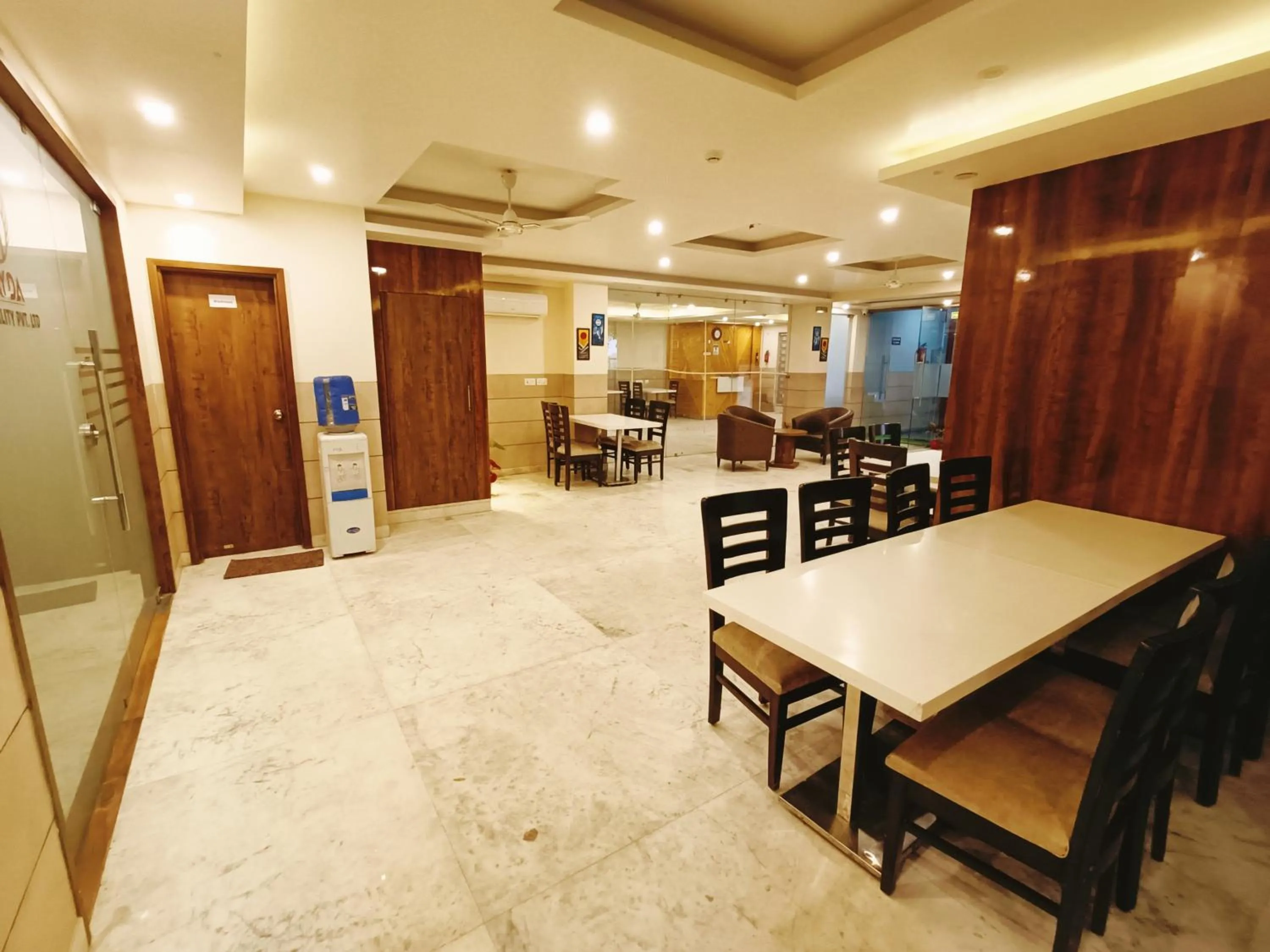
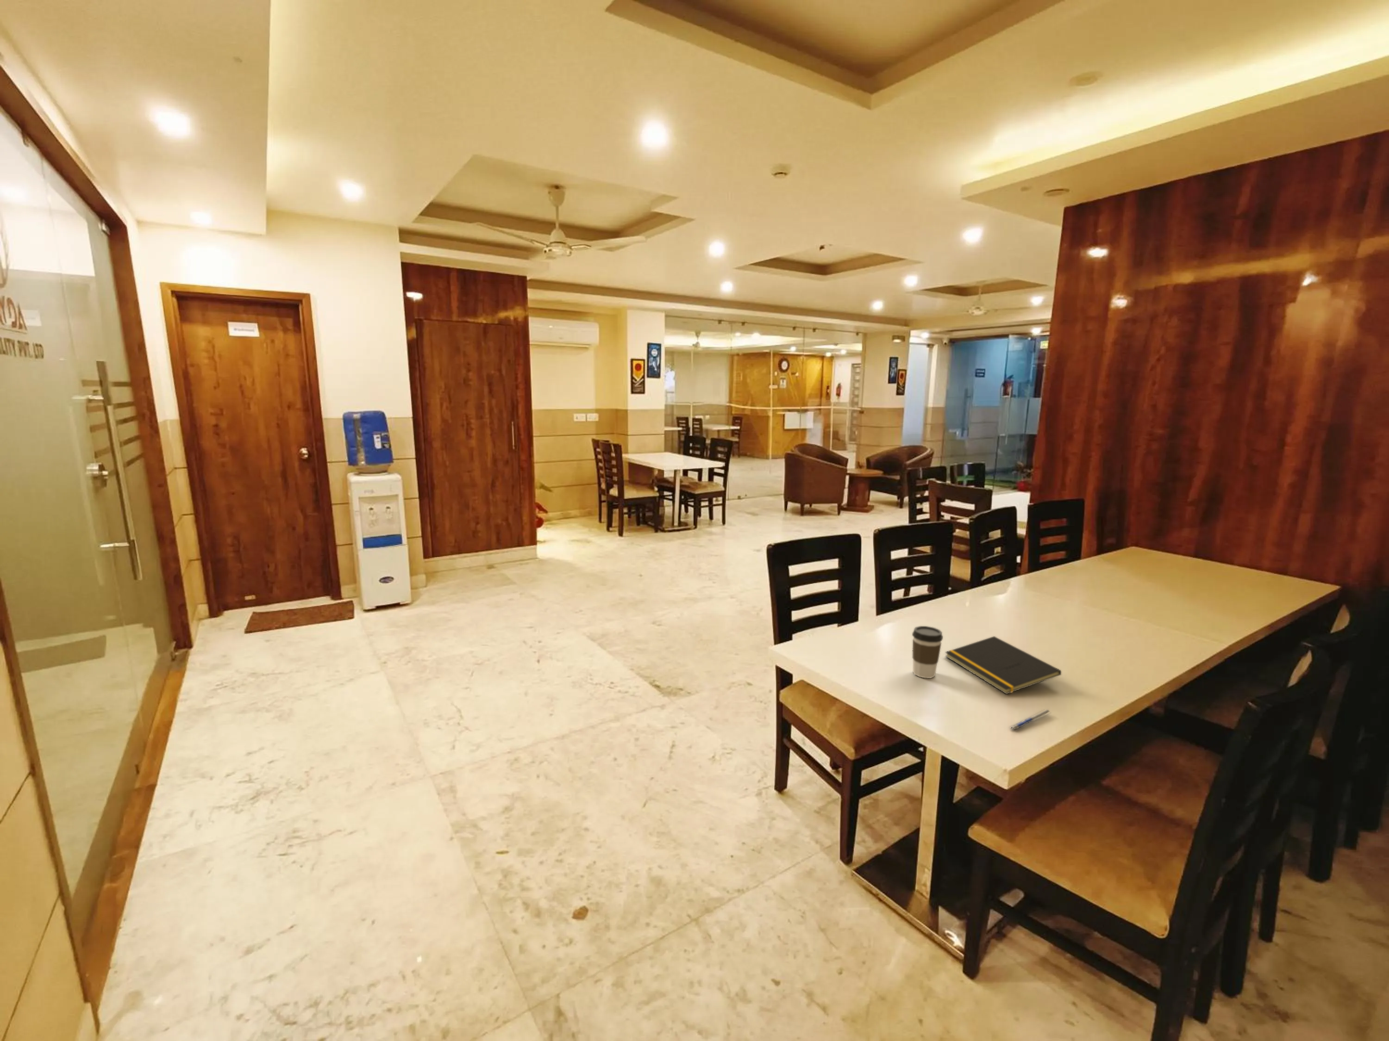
+ coffee cup (925, 652)
+ notepad (1000, 663)
+ pen (1031, 718)
